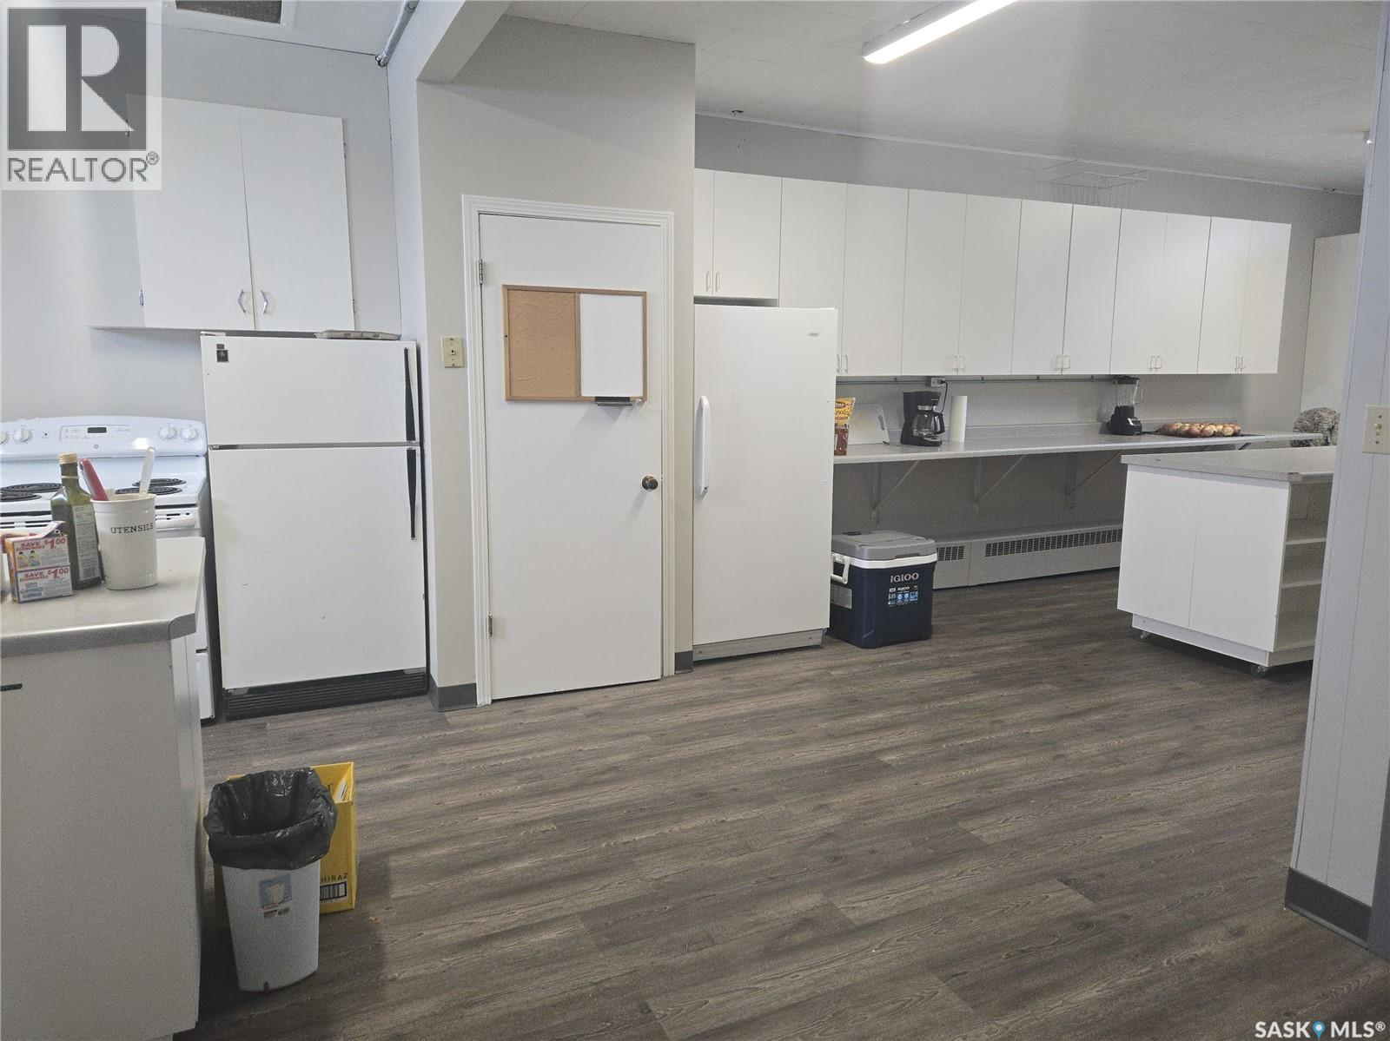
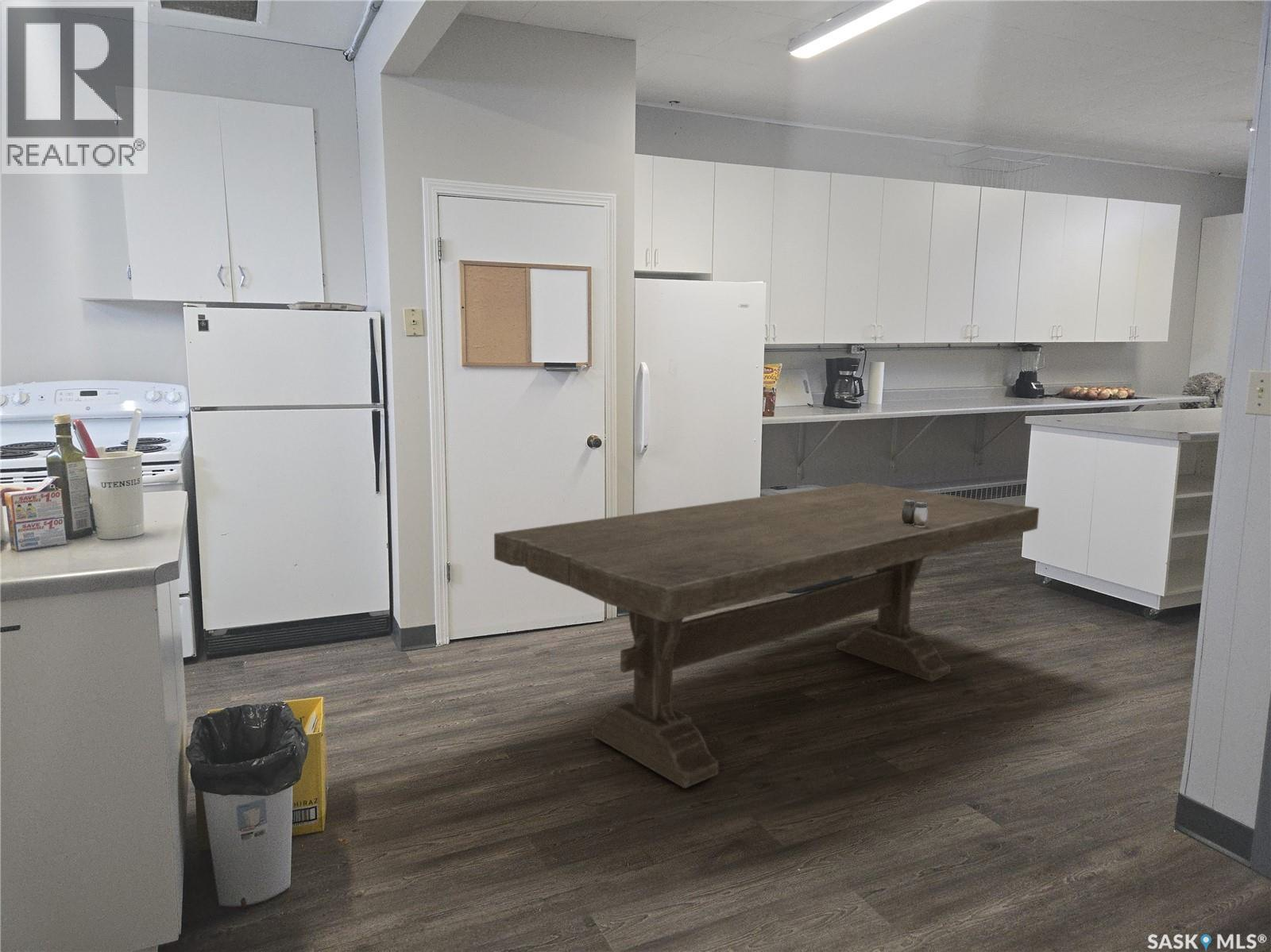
+ dining table (790, 612)
+ salt and pepper shaker (914, 512)
